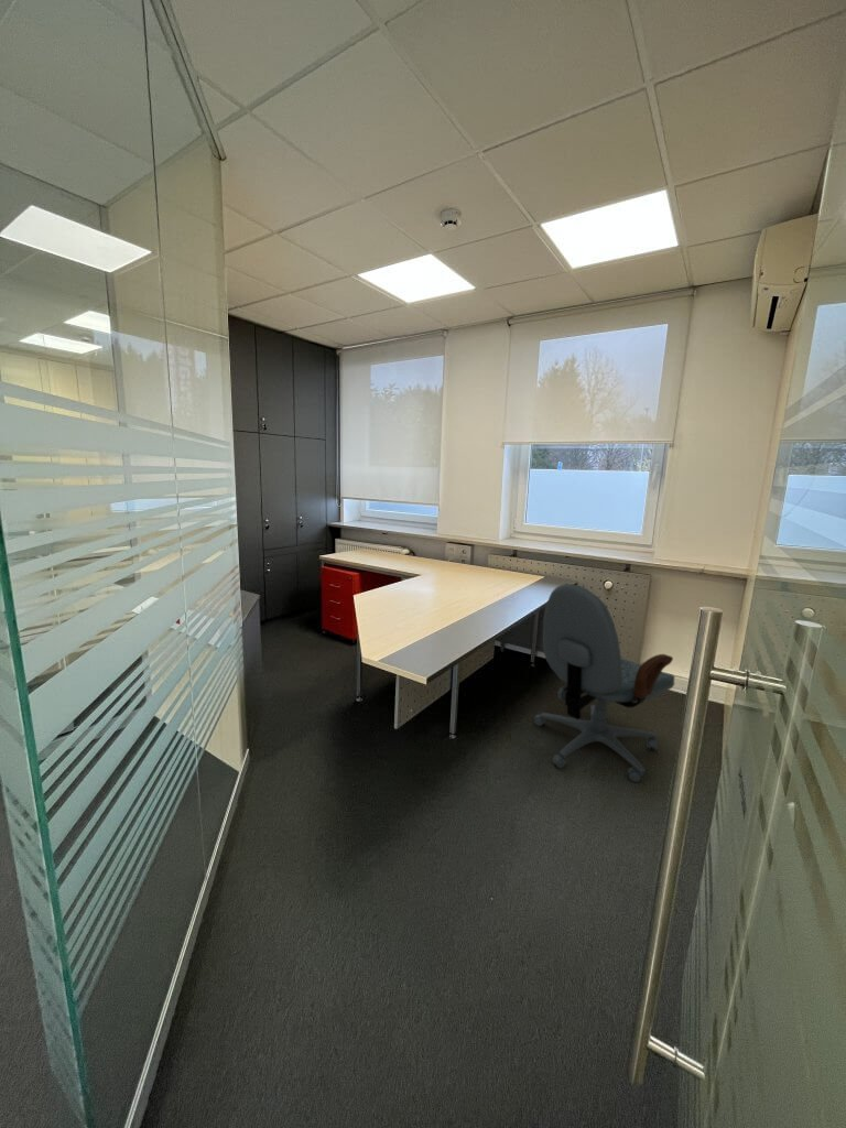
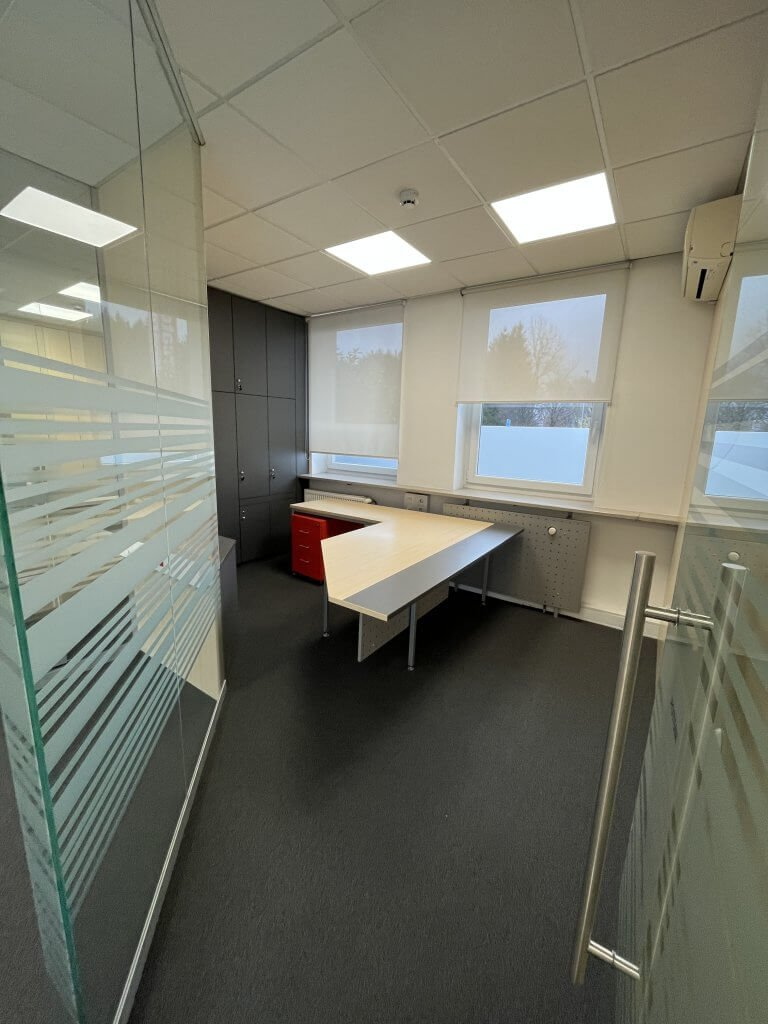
- office chair (605, 663)
